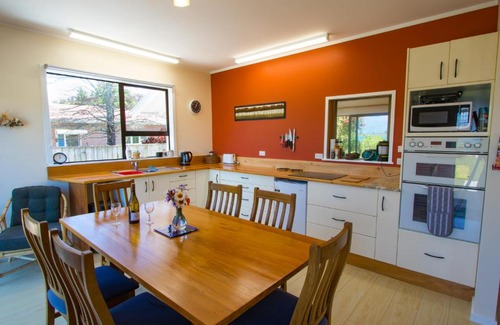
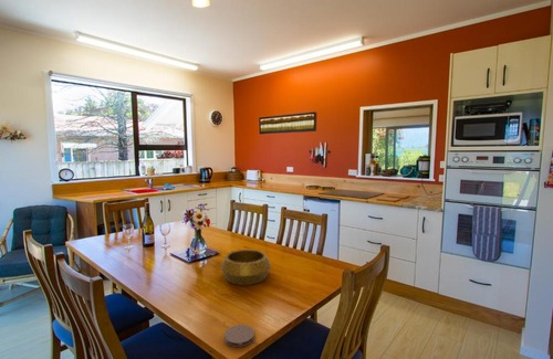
+ coaster (239, 335)
+ decorative bowl (246, 265)
